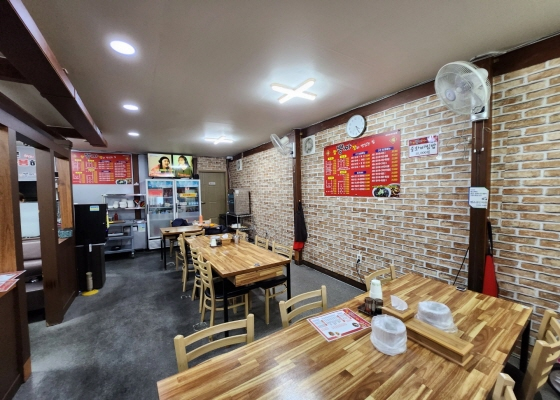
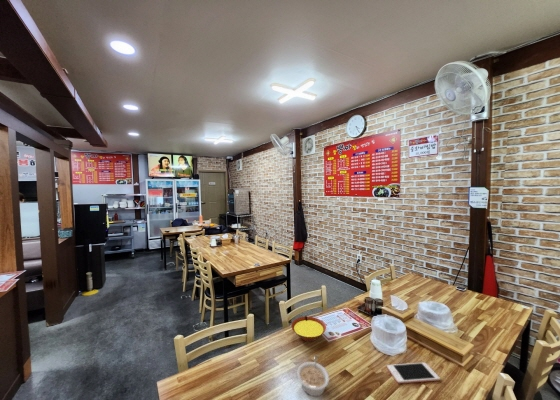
+ soup bowl (308, 329)
+ cell phone (412, 372)
+ legume (312, 378)
